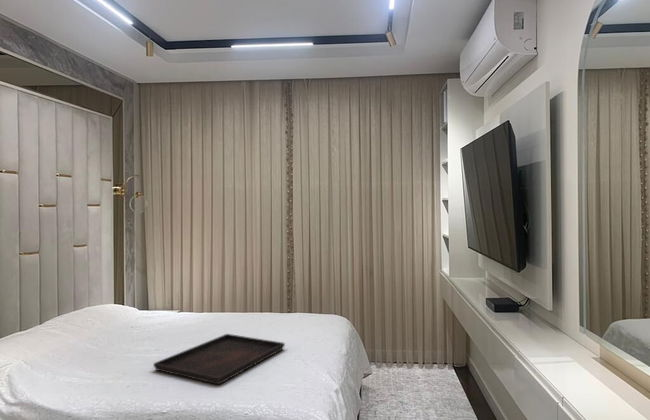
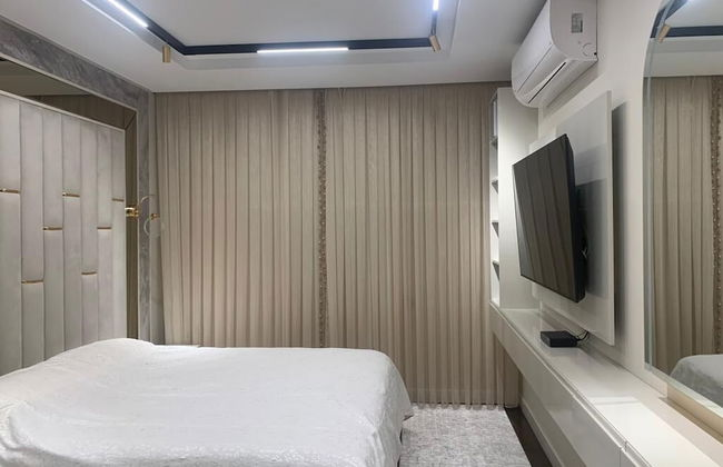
- serving tray (223, 355)
